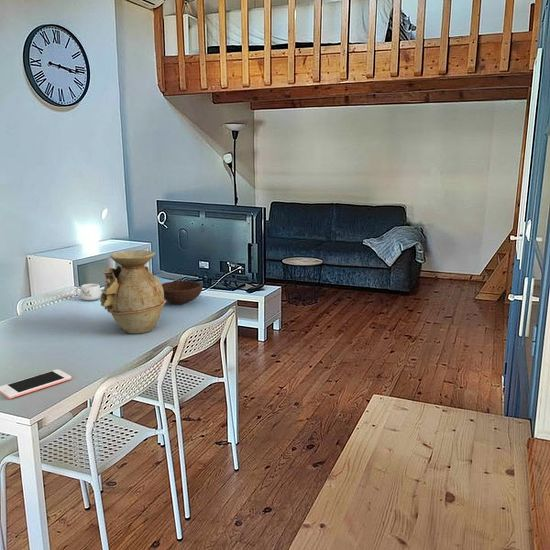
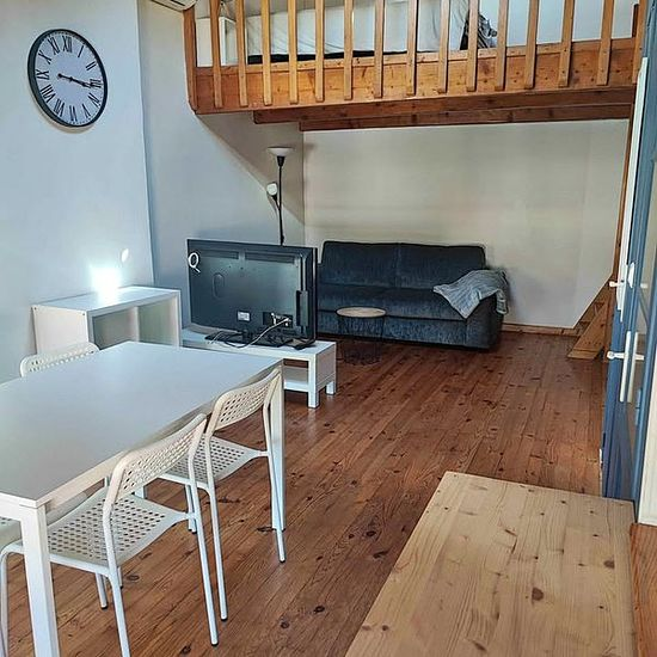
- vase (135, 291)
- bowl (180, 293)
- cell phone (35, 383)
- mug (87, 292)
